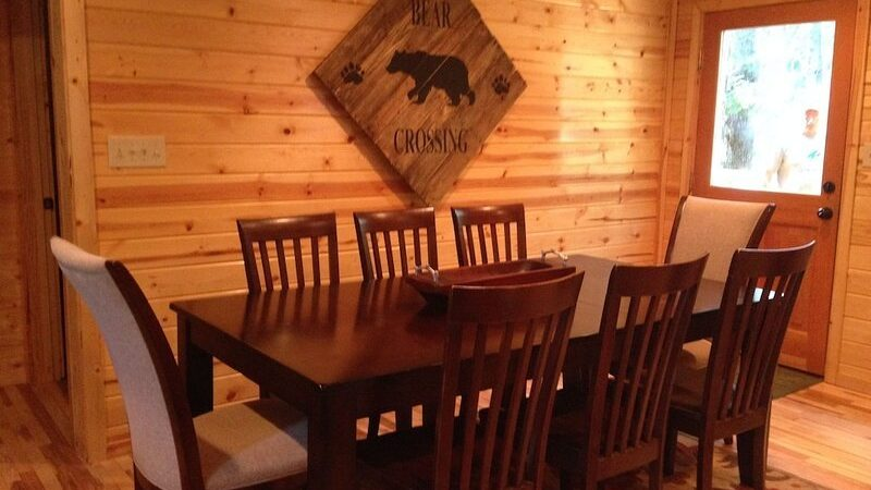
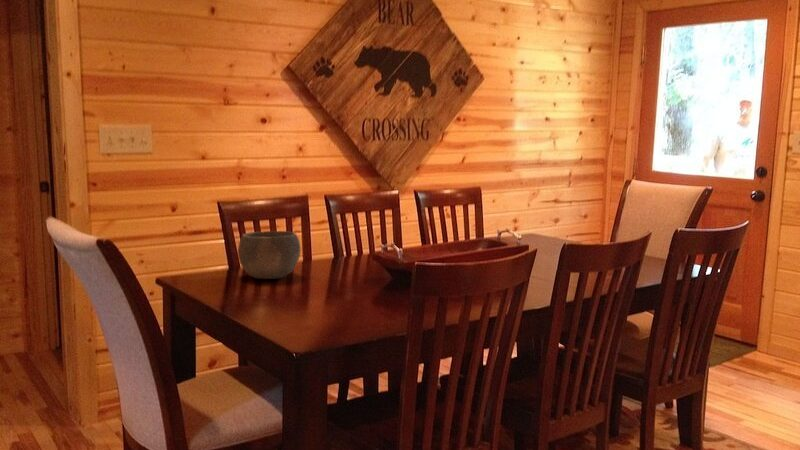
+ bowl (269, 255)
